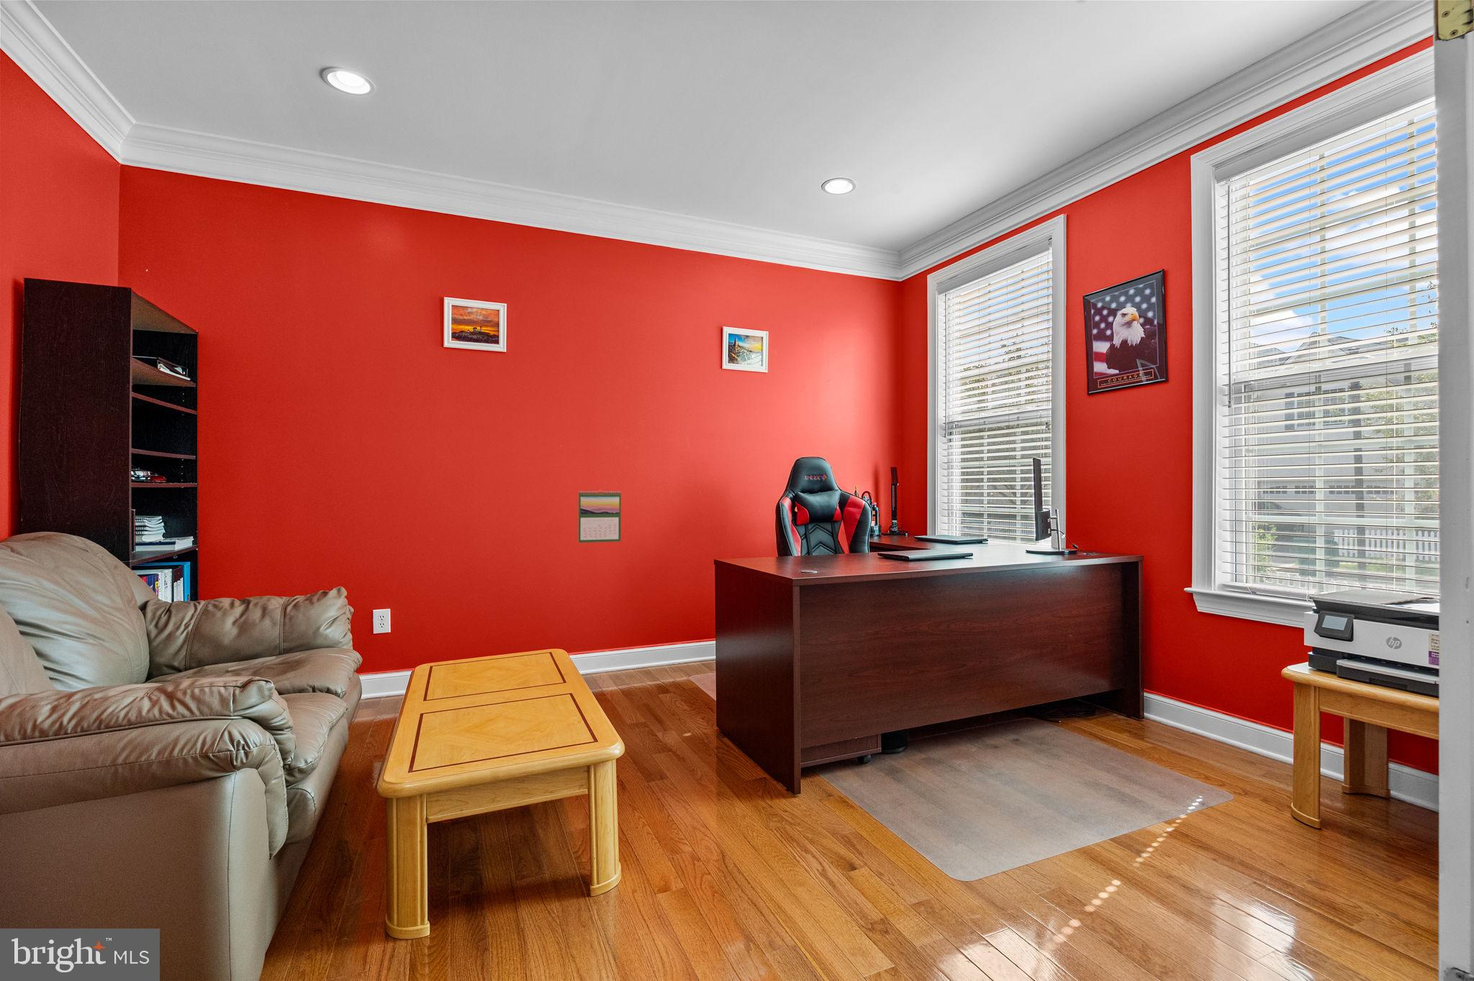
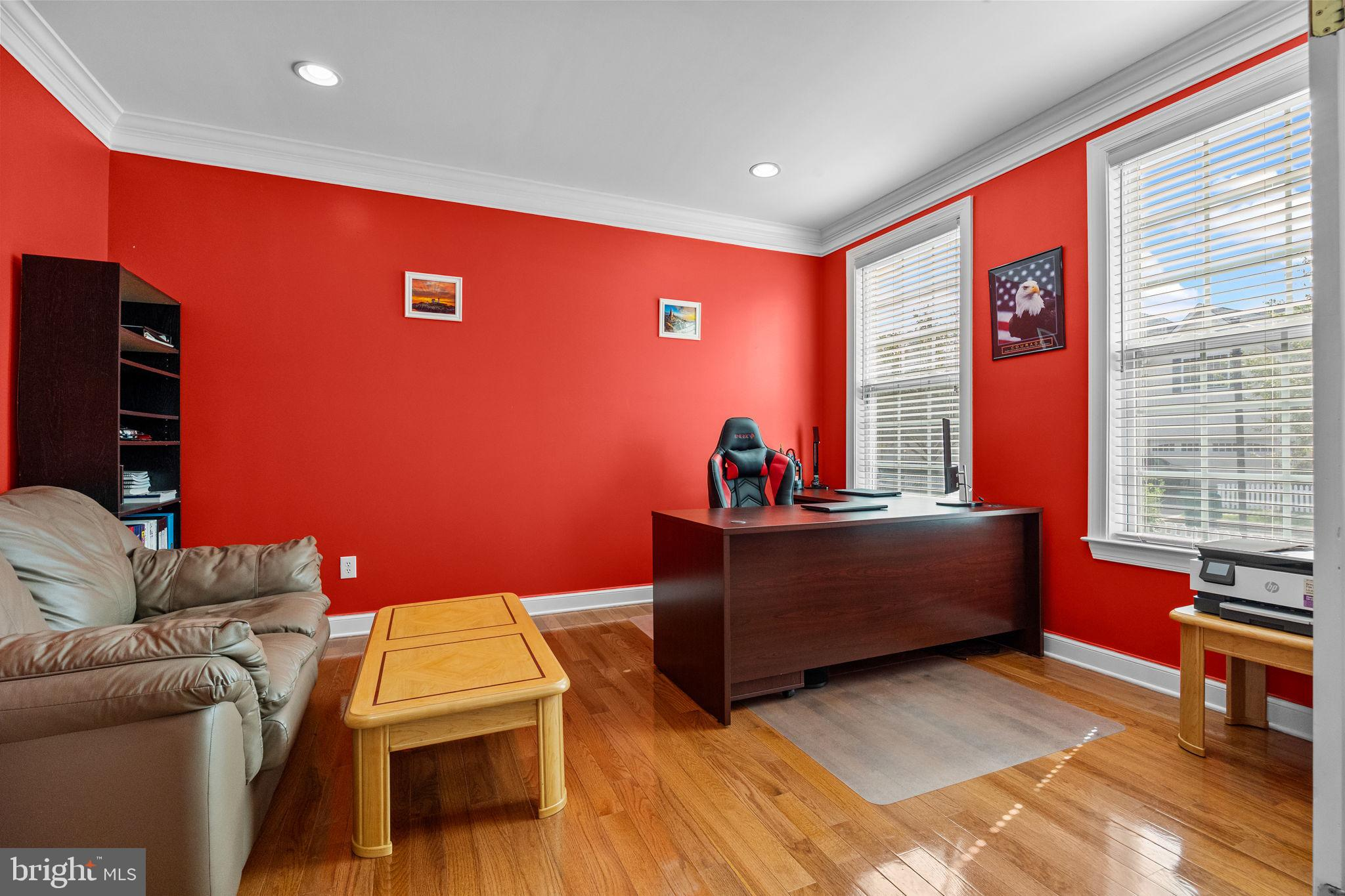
- calendar (599, 516)
